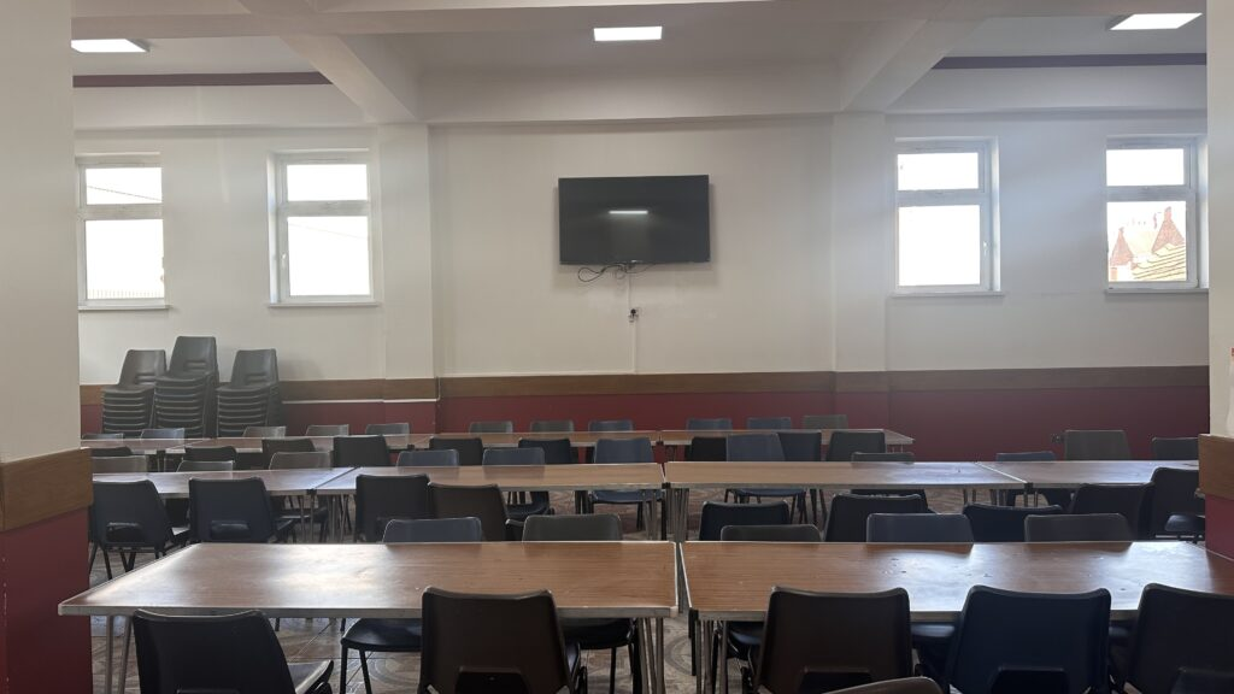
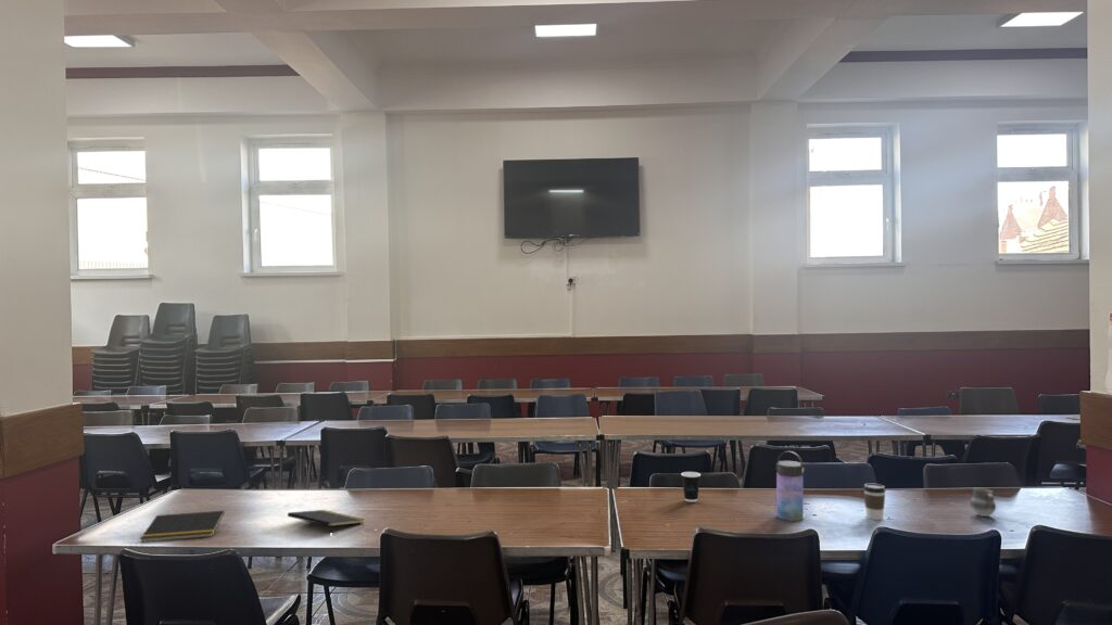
+ coffee cup (874, 501)
+ notepad (184, 525)
+ water bottle (789, 484)
+ dixie cup (691, 487)
+ cup (984, 502)
+ notepad (326, 518)
